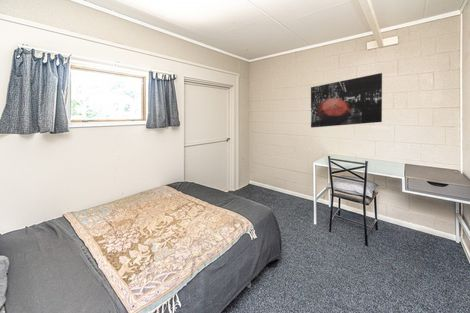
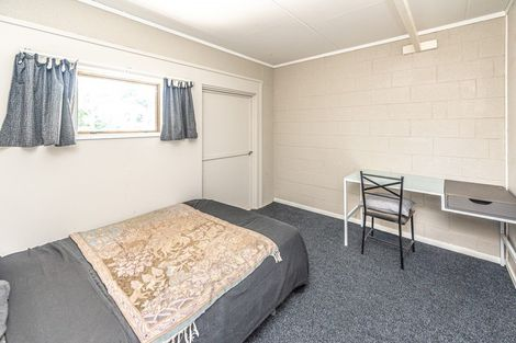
- wall art (343, 103)
